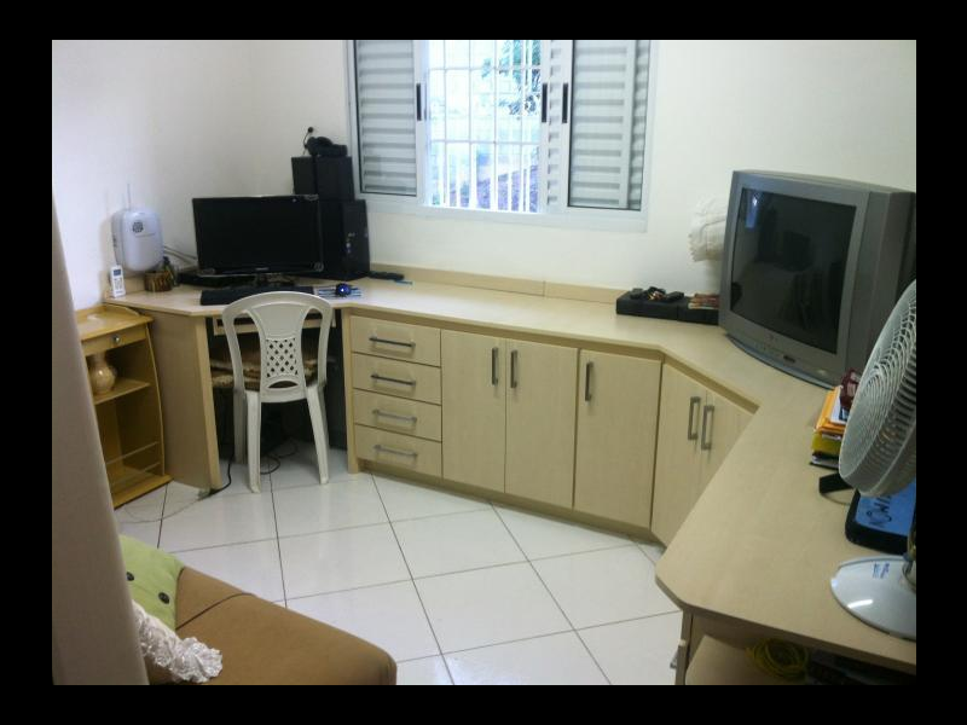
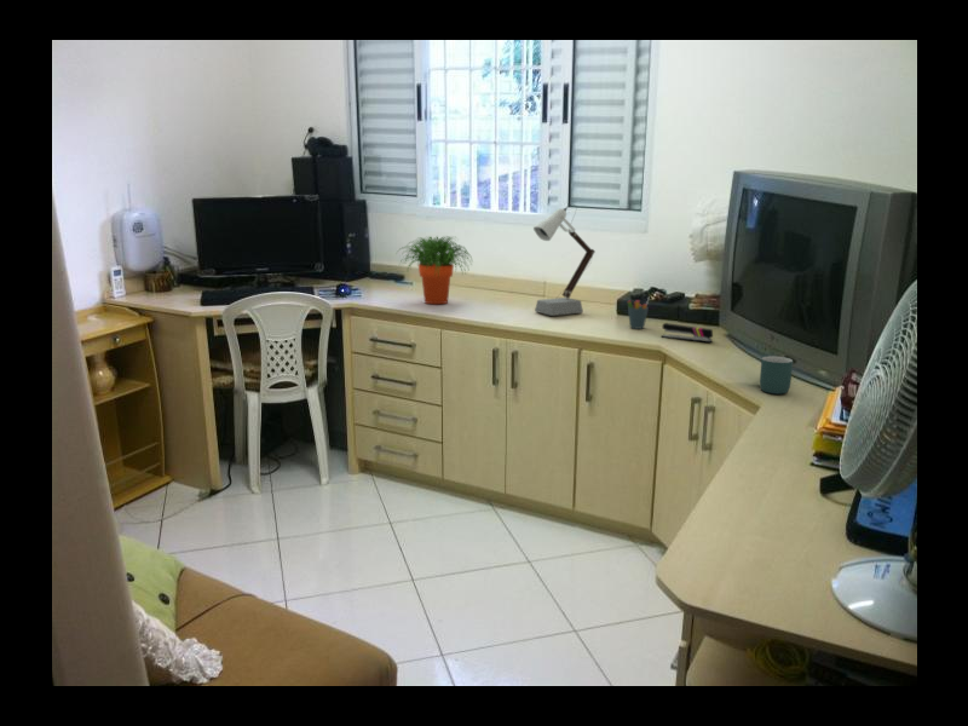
+ desk lamp (578, 265)
+ potted plant (437, 269)
+ stapler (686, 332)
+ pen holder (638, 311)
+ mug (772, 374)
